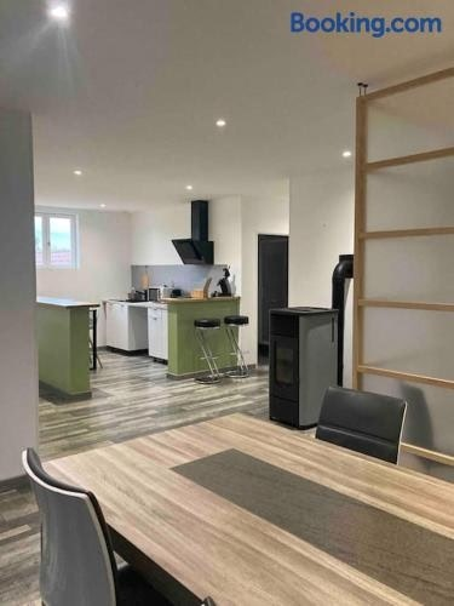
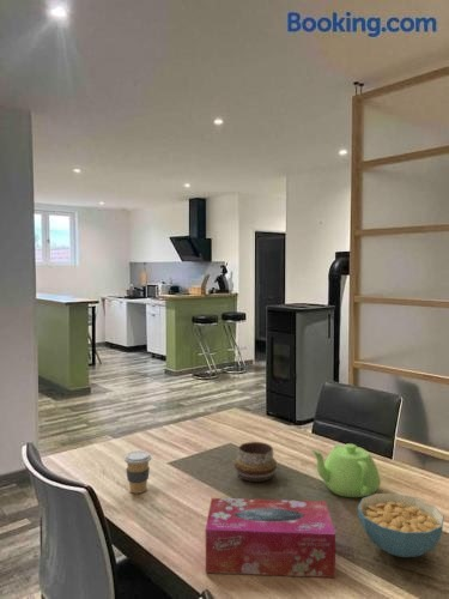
+ cereal bowl (399, 531)
+ teapot (342, 466)
+ coffee cup (138, 472)
+ decorative bowl (255, 461)
+ tissue box (268, 534)
